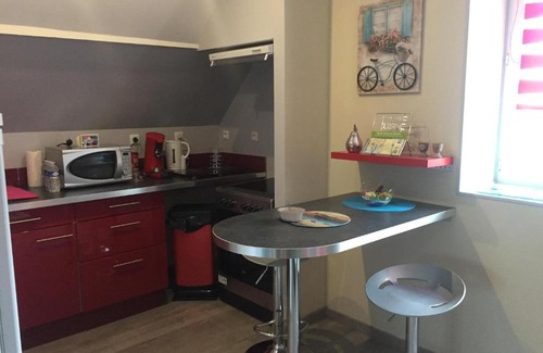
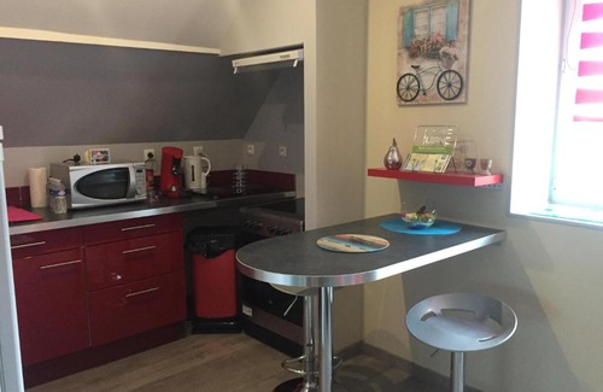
- legume (290, 213)
